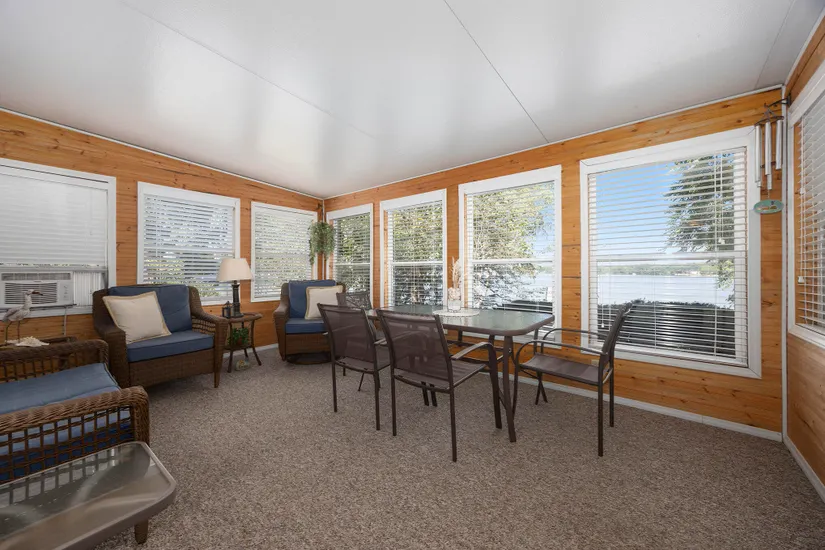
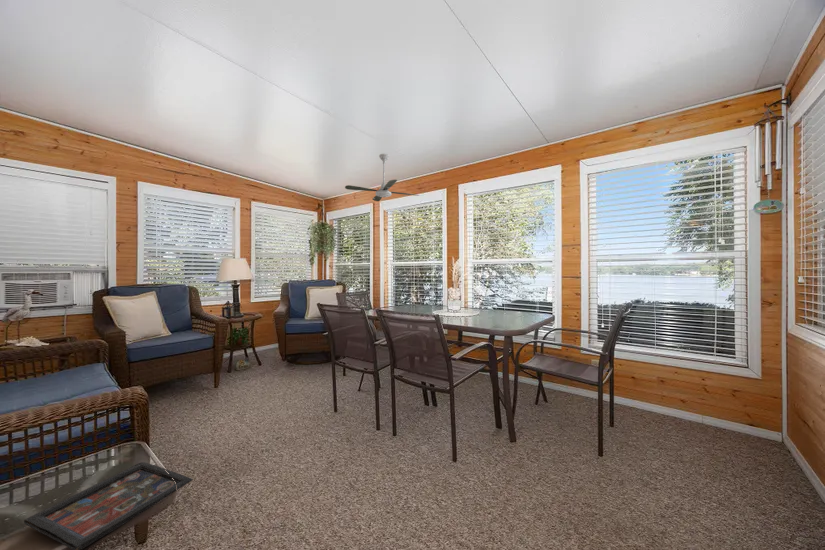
+ decorative tray (116, 498)
+ ceiling fan (383, 175)
